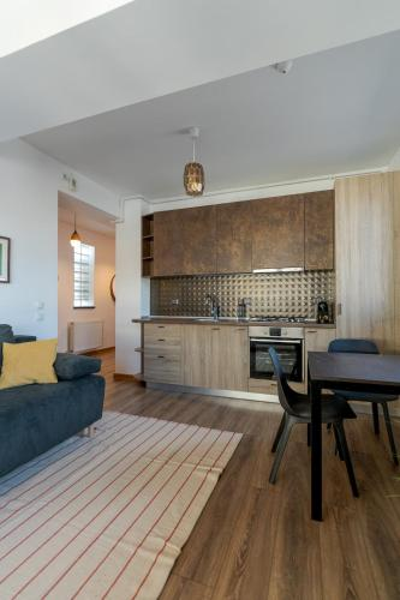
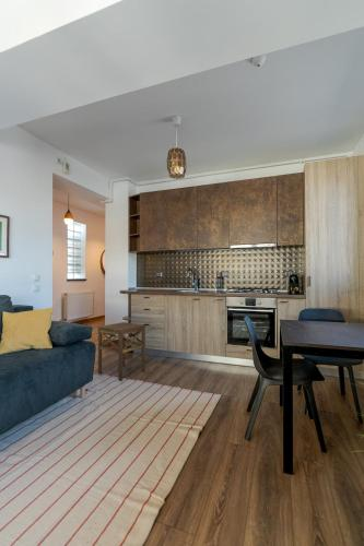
+ side table (121, 348)
